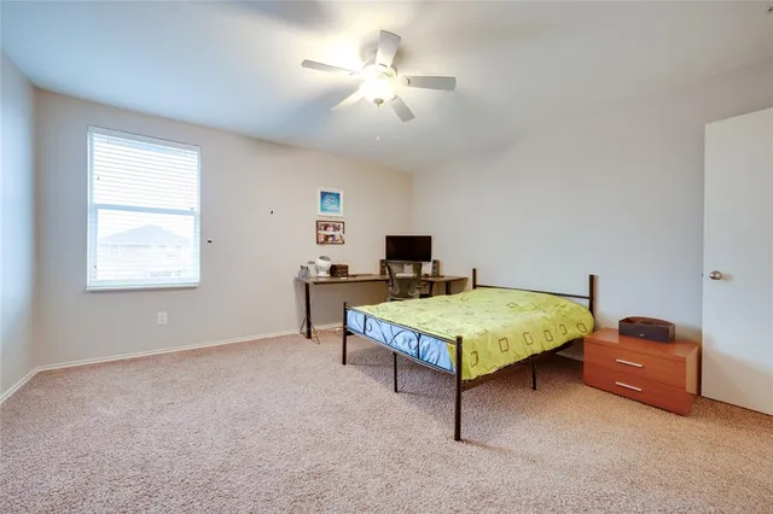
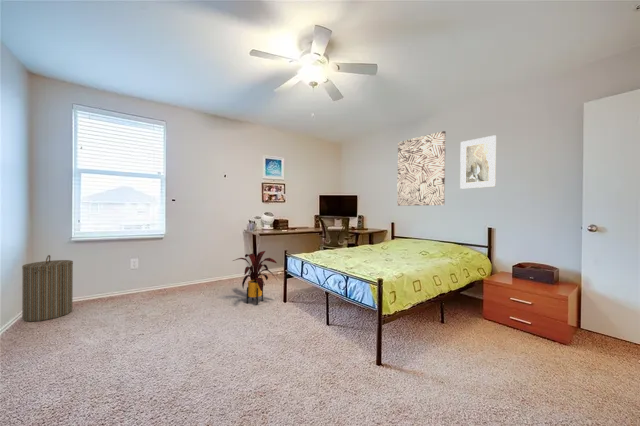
+ laundry hamper (48, 284)
+ house plant (253, 276)
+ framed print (477, 163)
+ wall art (419, 171)
